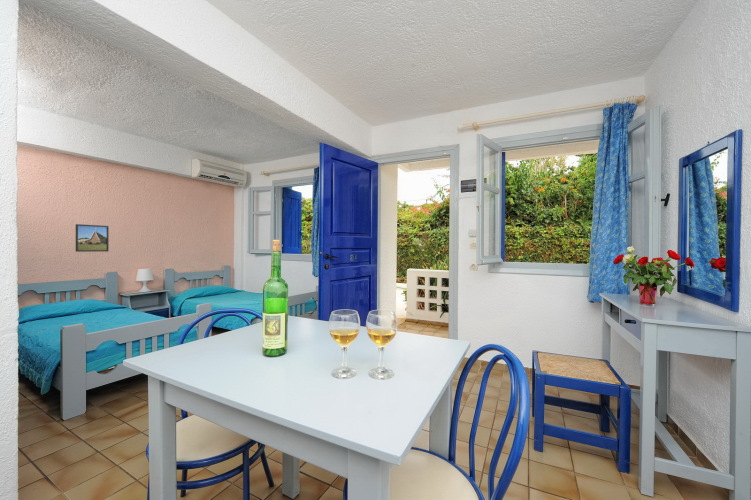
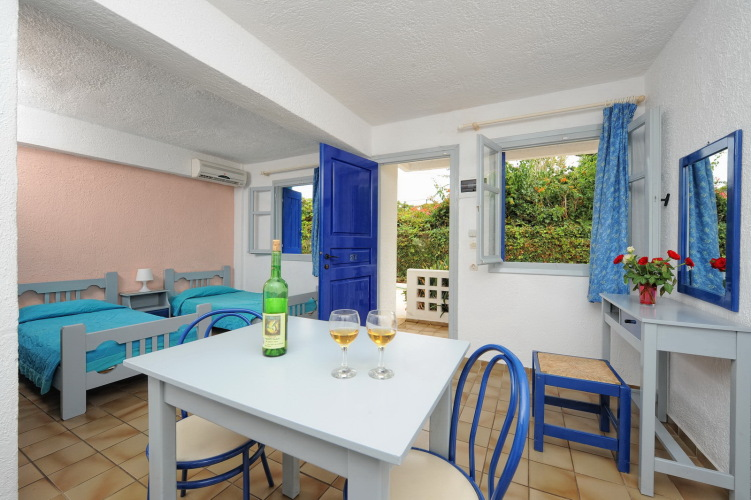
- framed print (92, 238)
